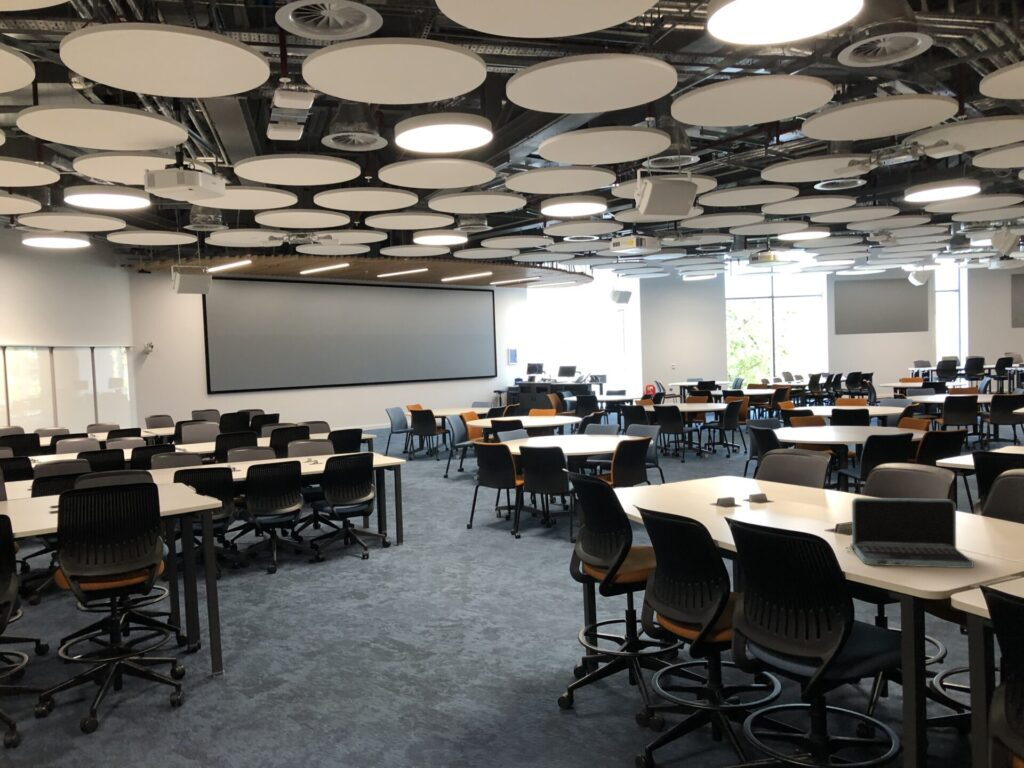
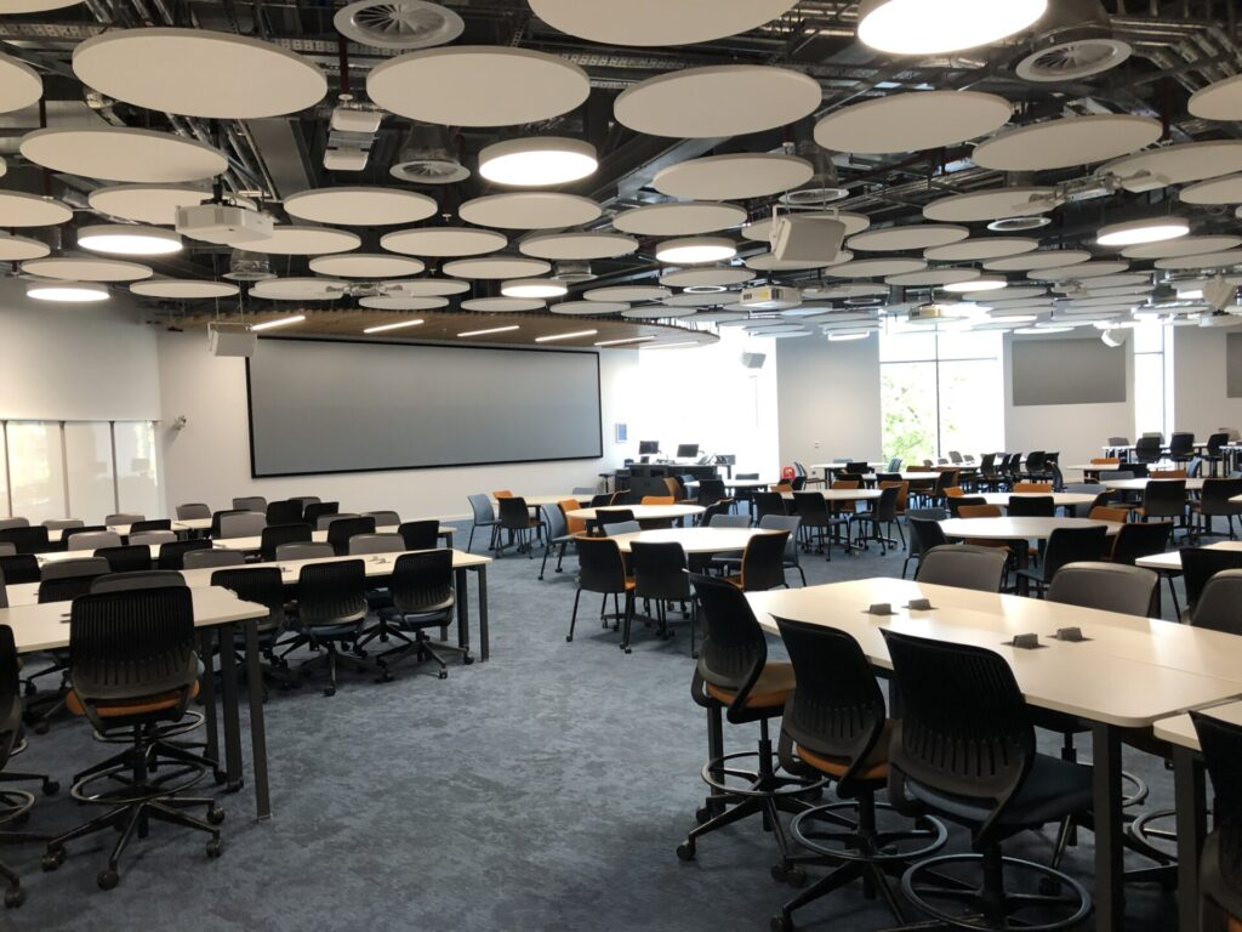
- laptop (905, 529)
